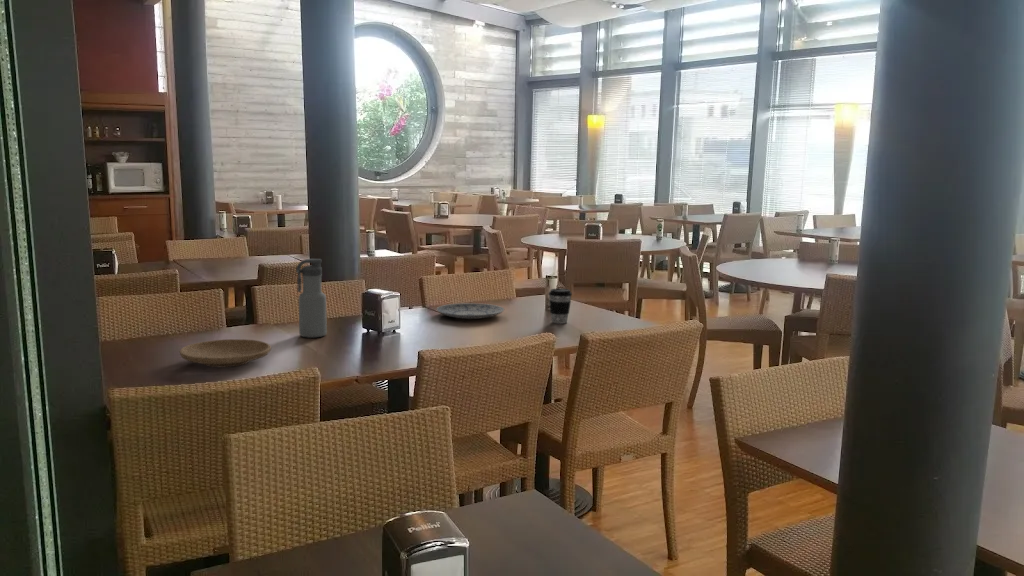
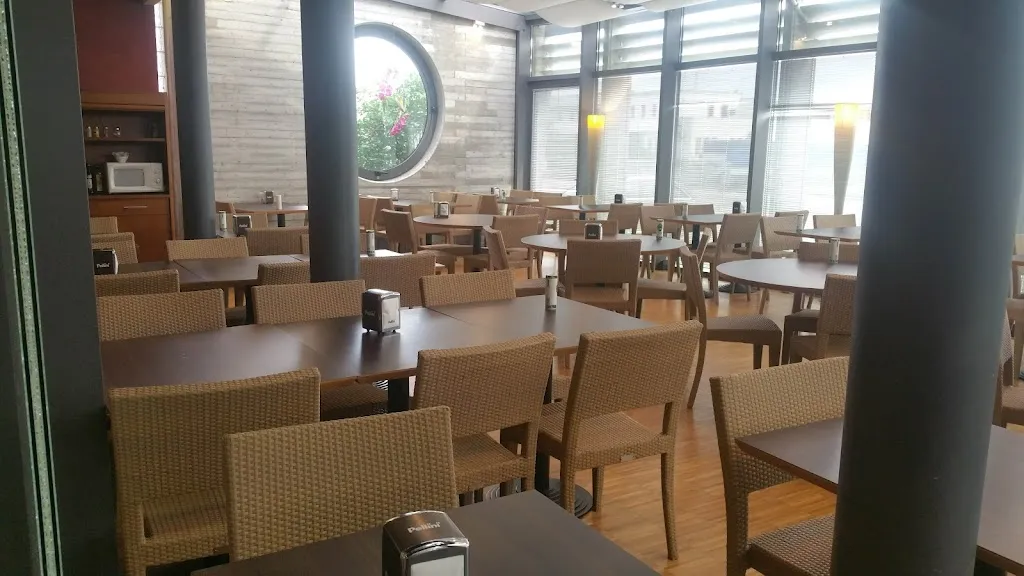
- coffee cup (559, 306)
- water bottle (311, 297)
- plate (470, 312)
- plate (226, 355)
